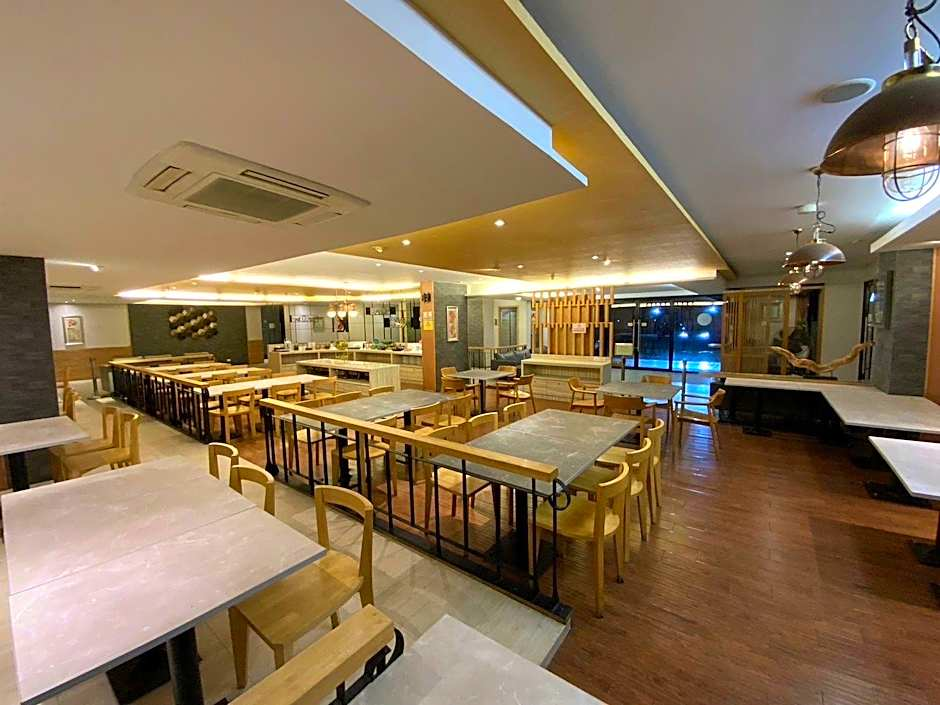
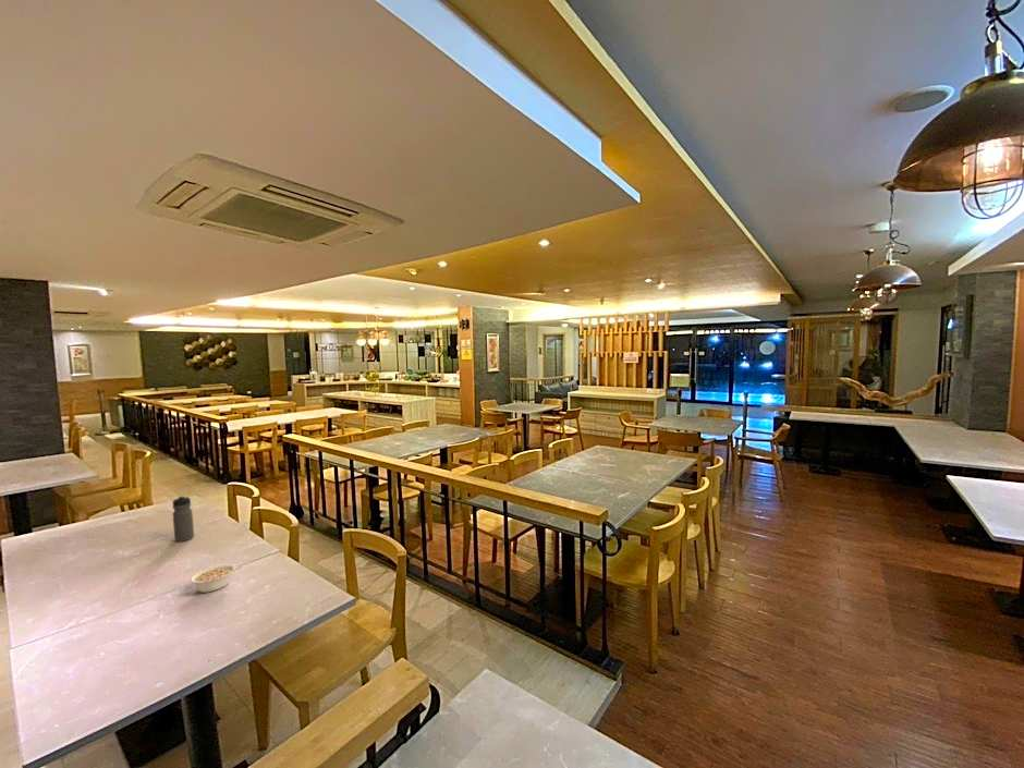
+ legume (215, 576)
+ water bottle (182, 516)
